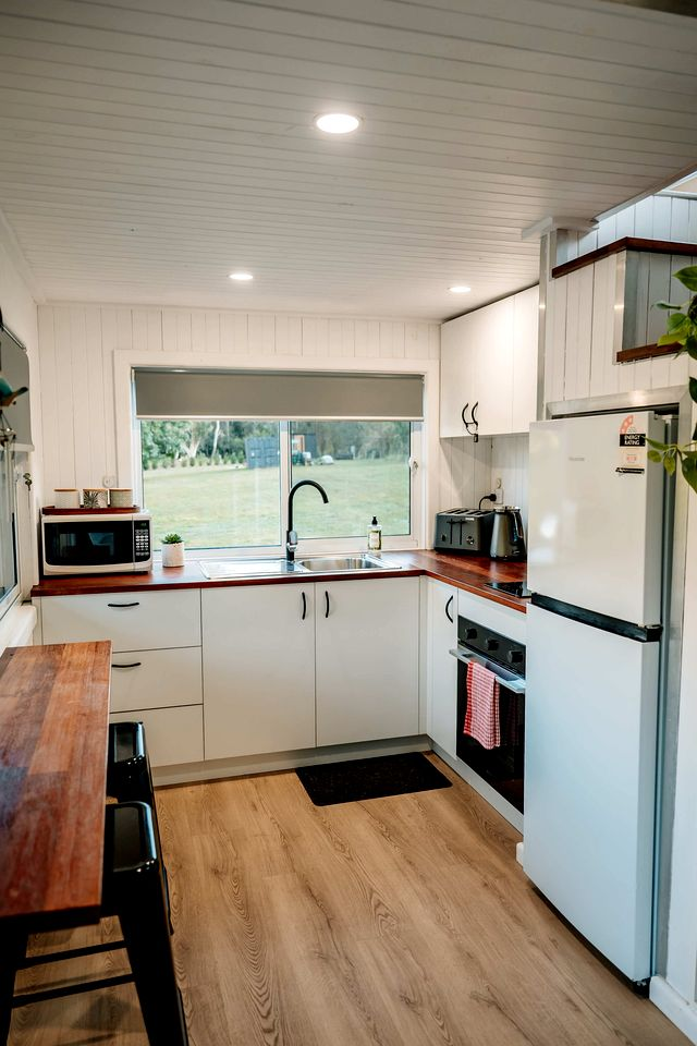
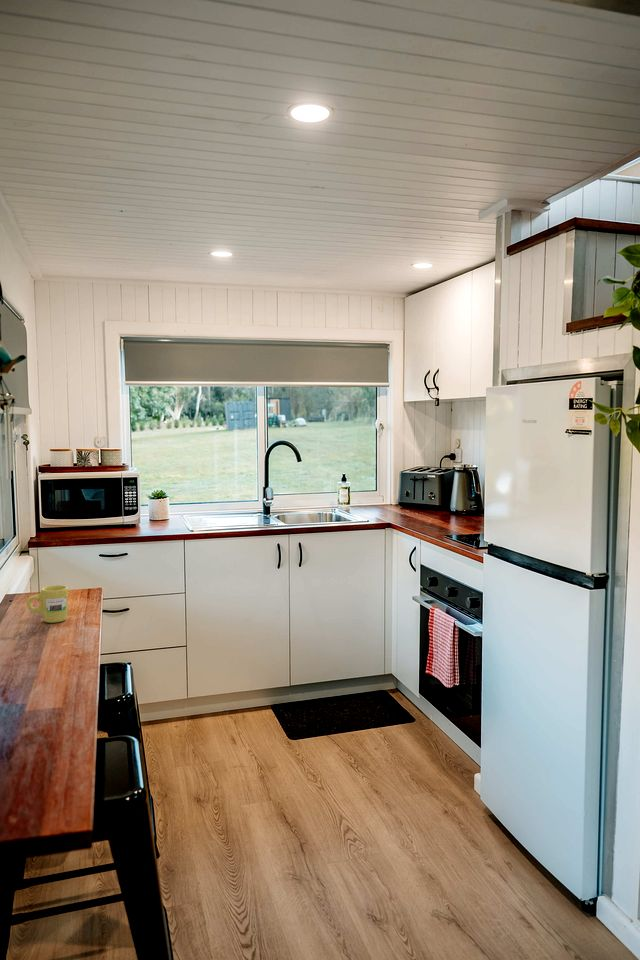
+ mug (47, 604)
